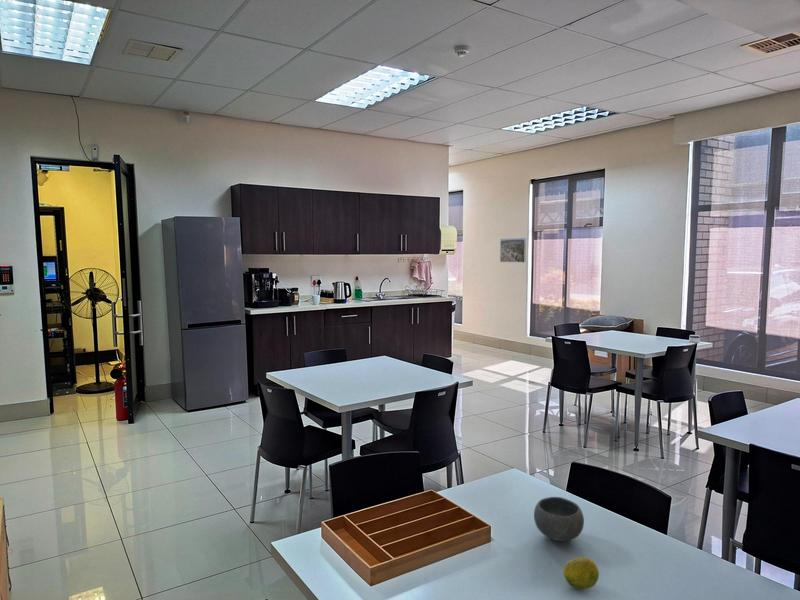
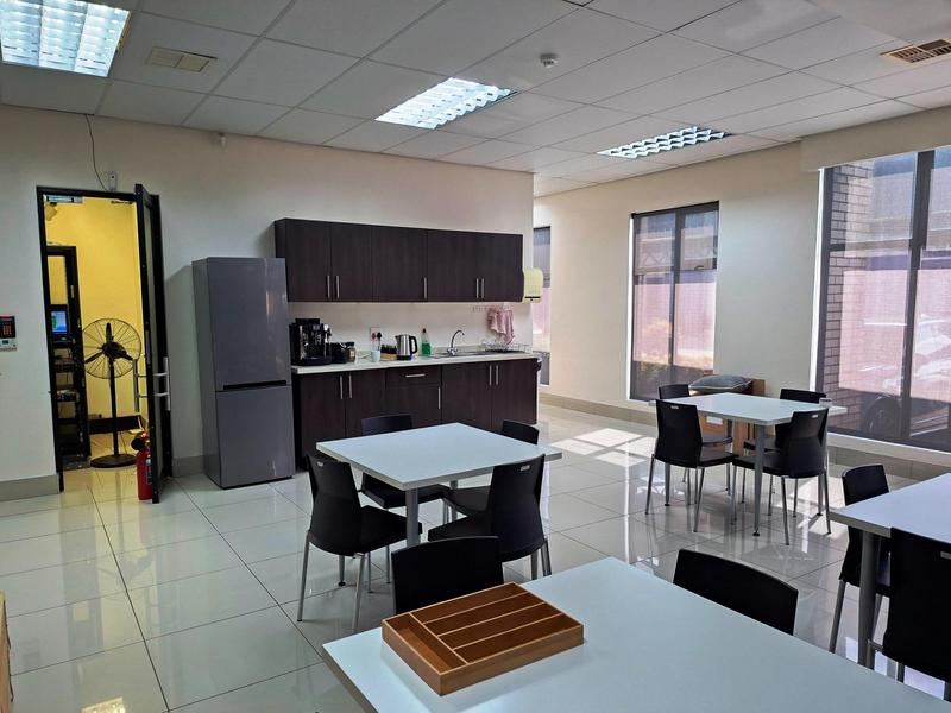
- bowl (558, 521)
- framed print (512, 250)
- fruit (580, 572)
